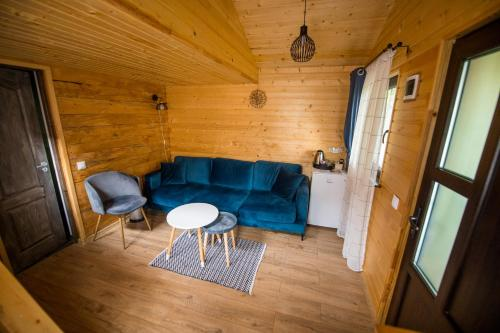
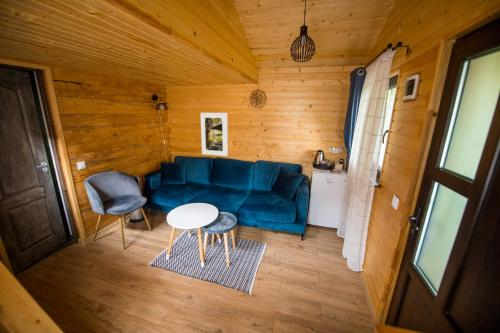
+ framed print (214, 134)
